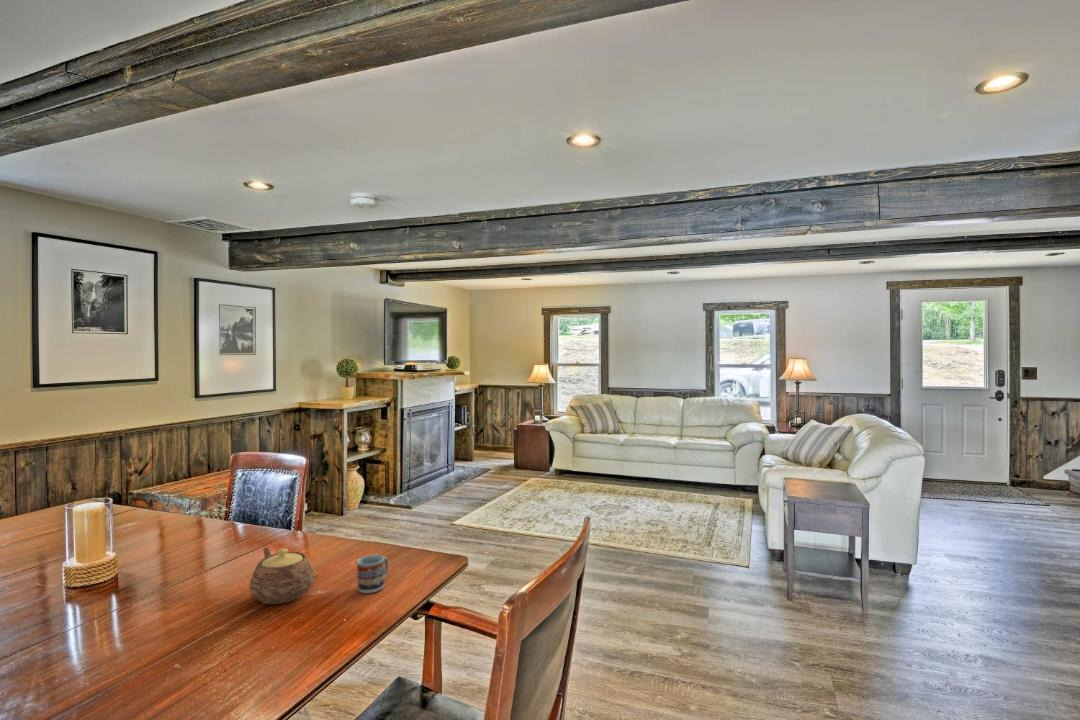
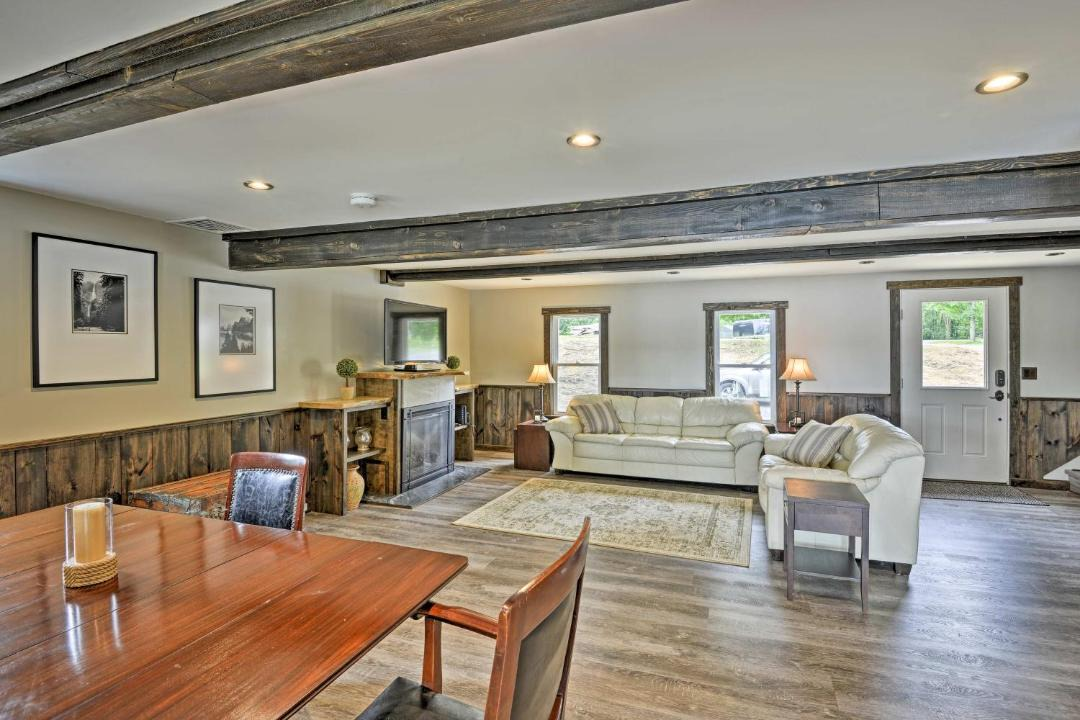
- teapot (281, 571)
- cup (374, 571)
